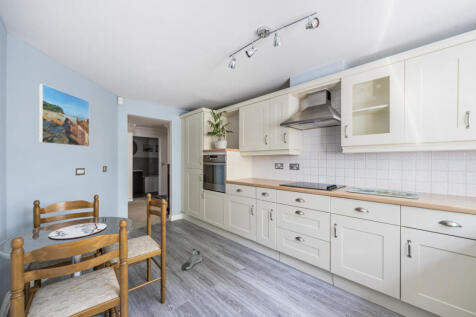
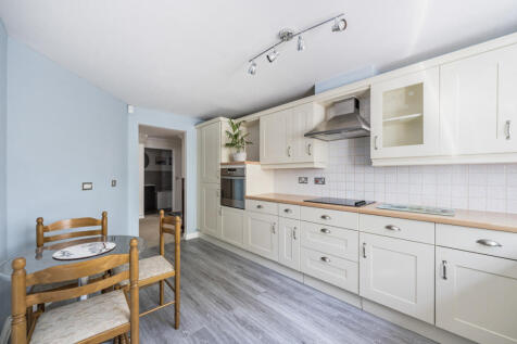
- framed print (67, 119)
- sneaker (191, 257)
